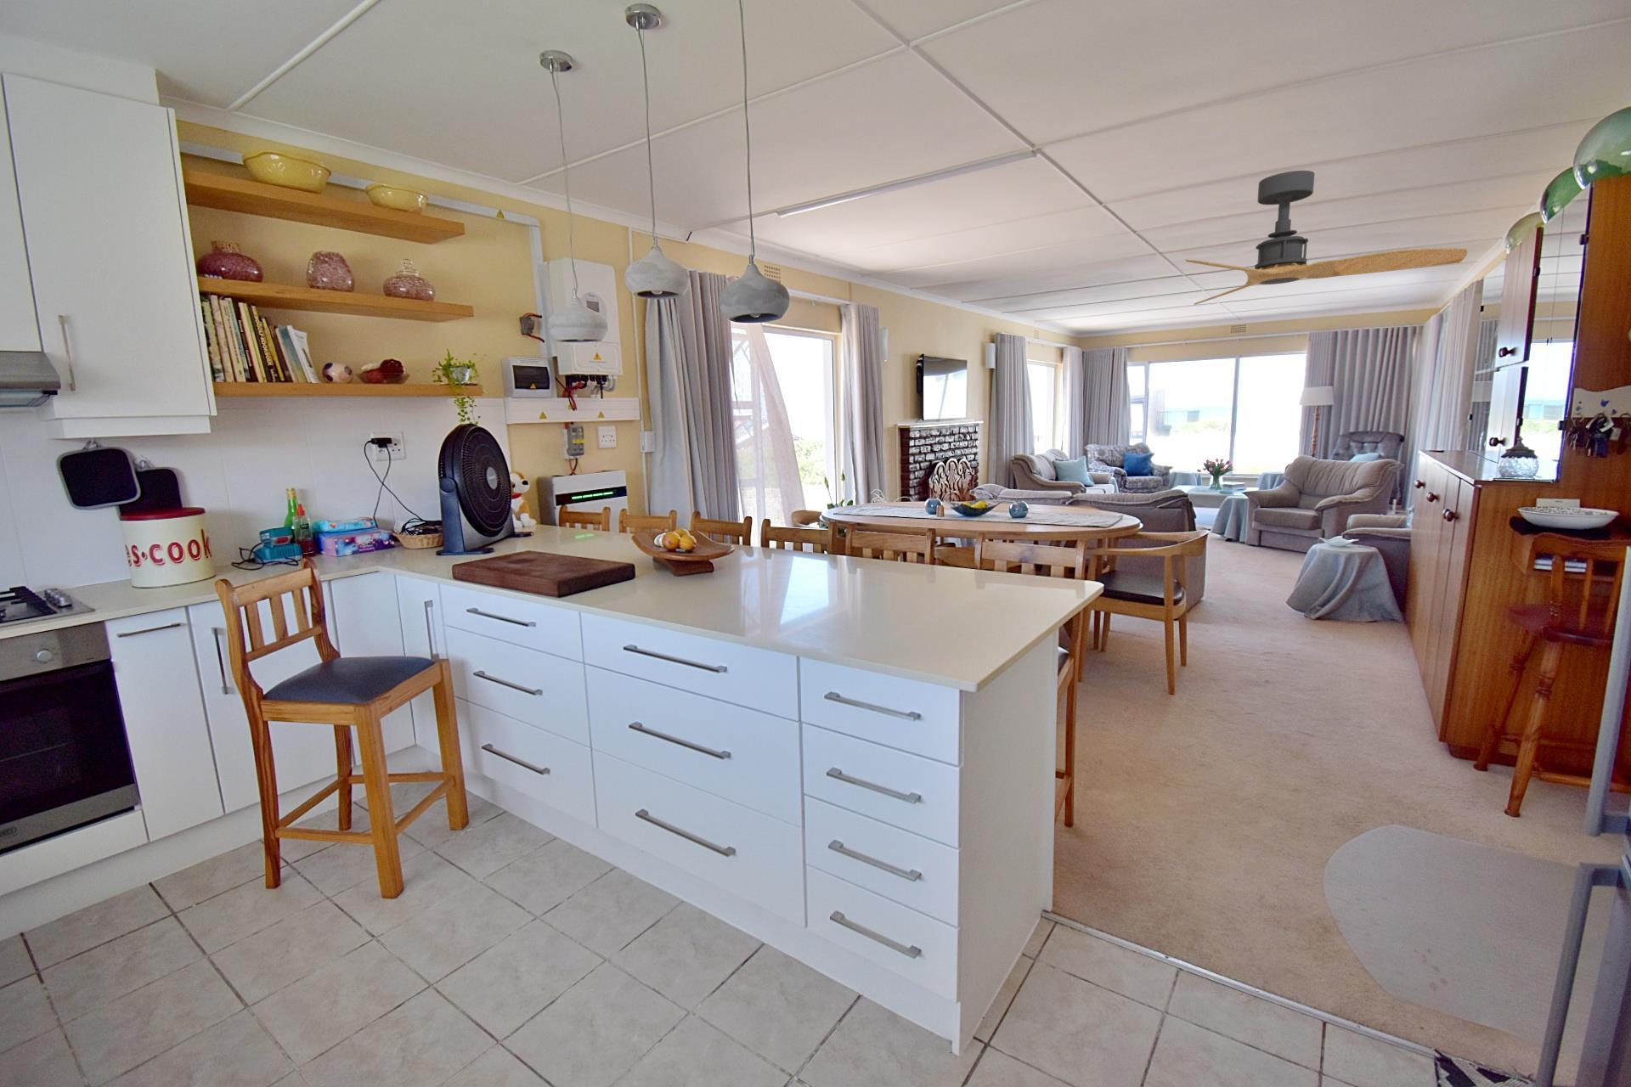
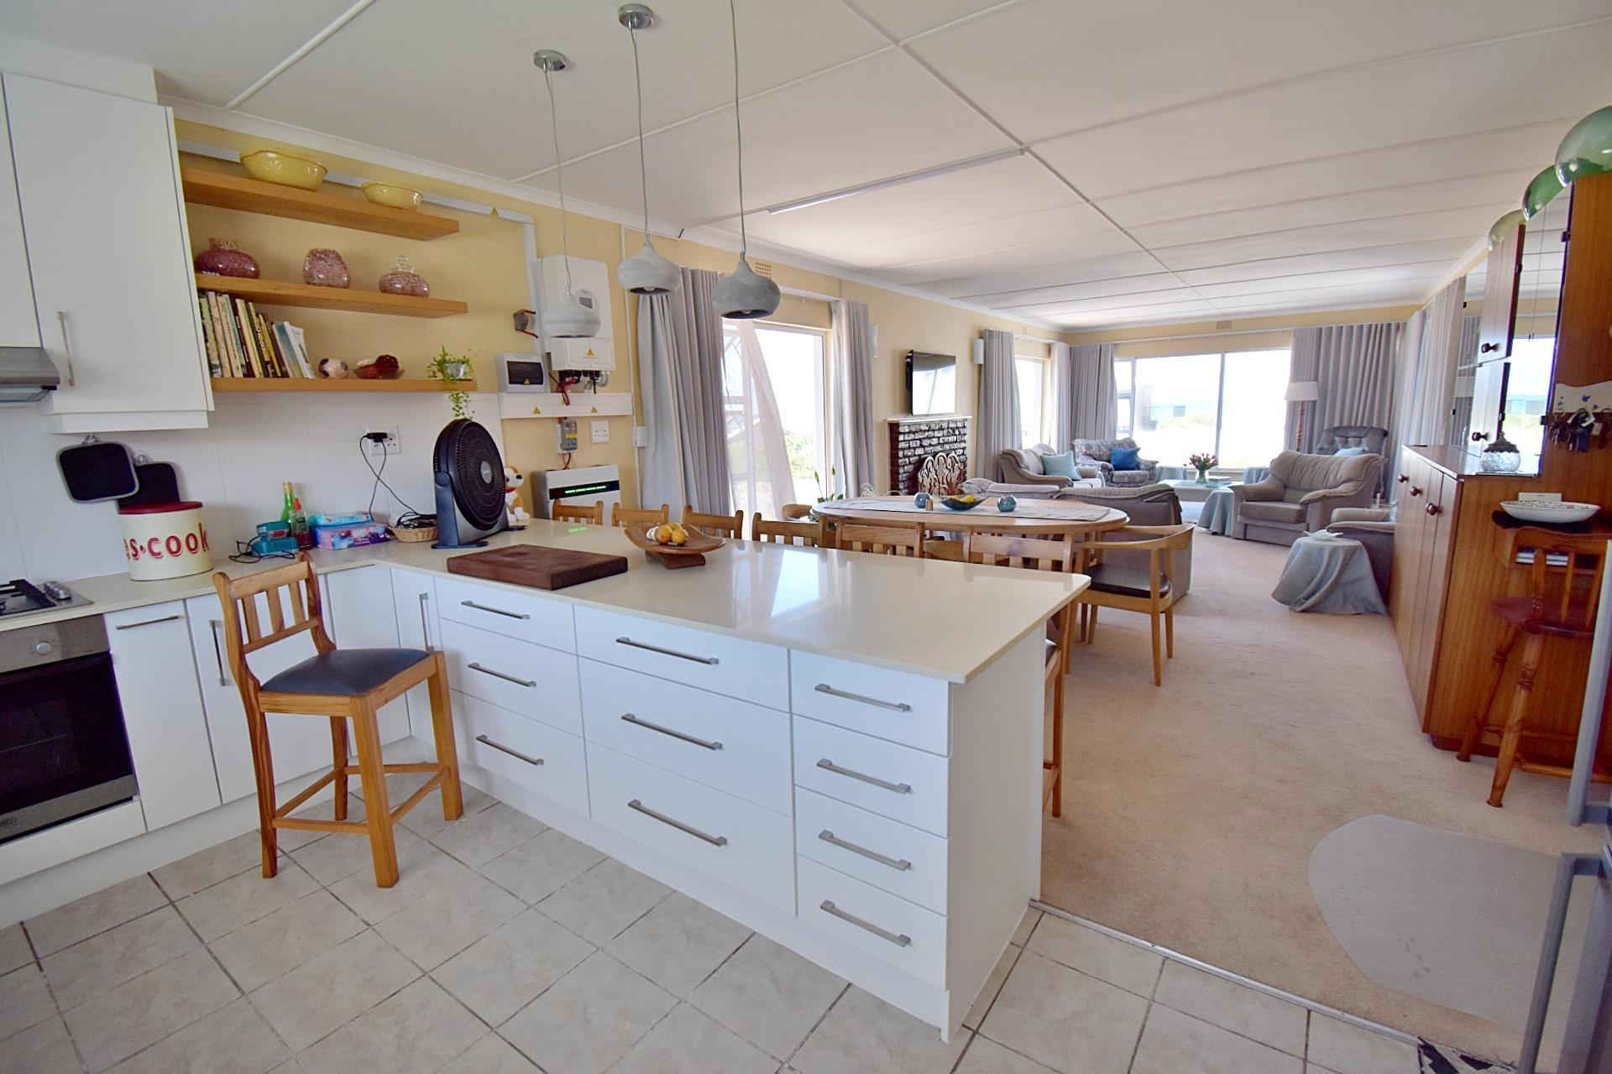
- ceiling fan (1307, 239)
